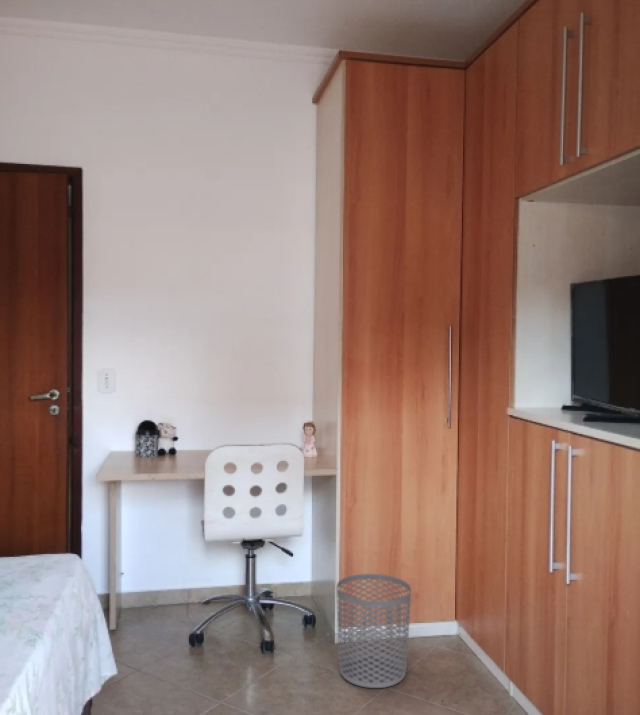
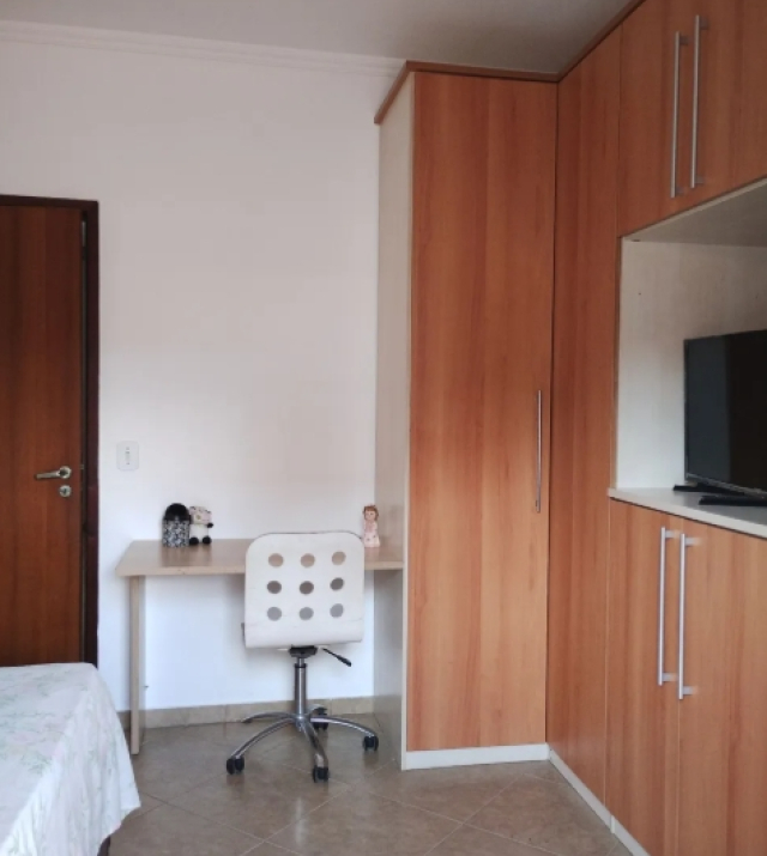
- waste bin (373, 629)
